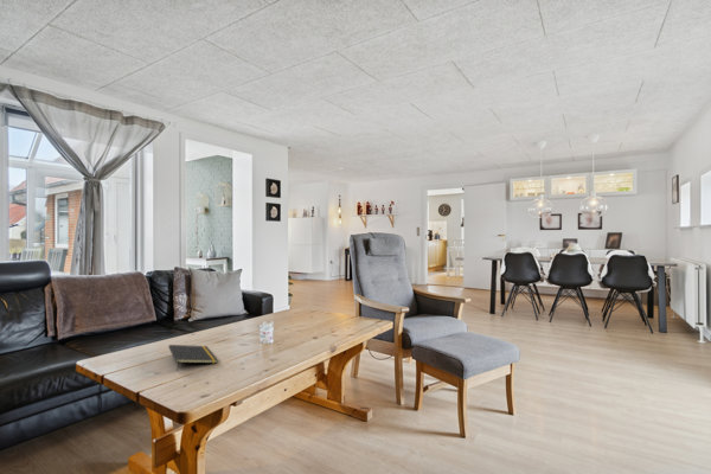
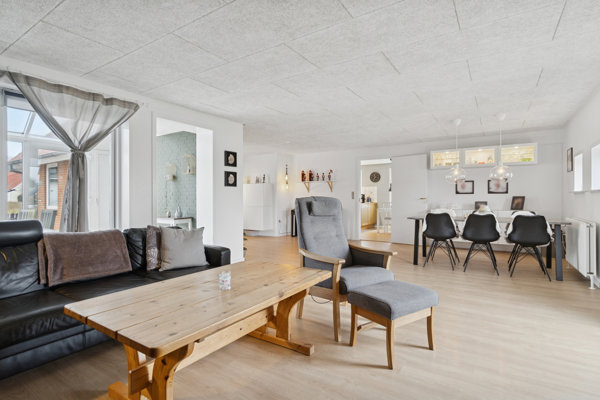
- notepad (192, 353)
